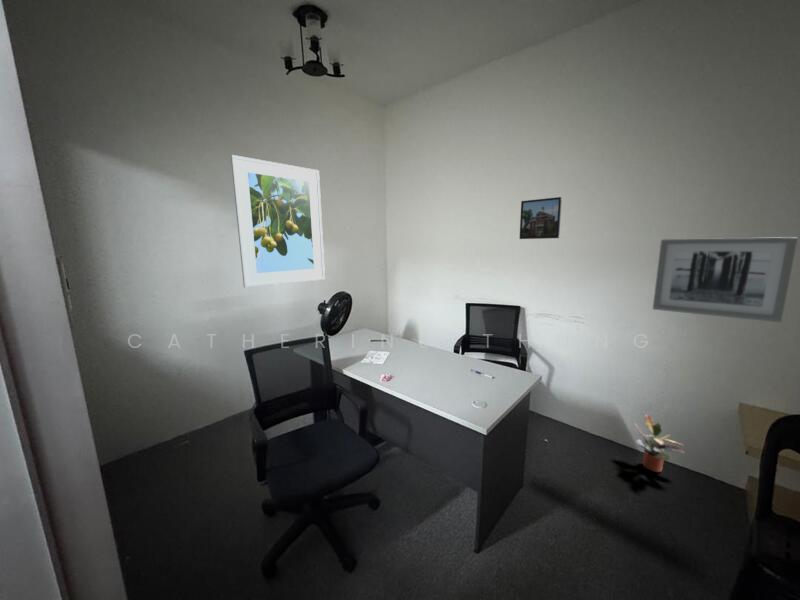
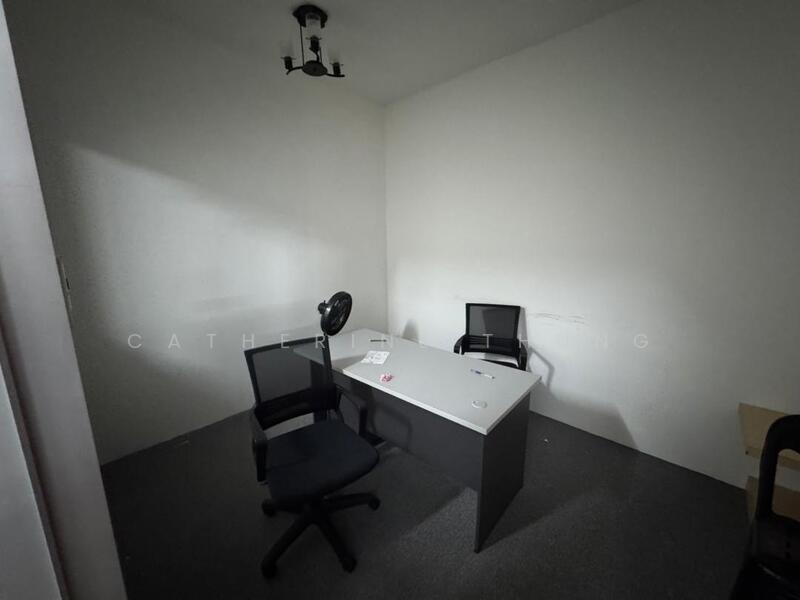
- wall art (716, 277)
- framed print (283, 225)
- potted plant (656, 447)
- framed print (539, 219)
